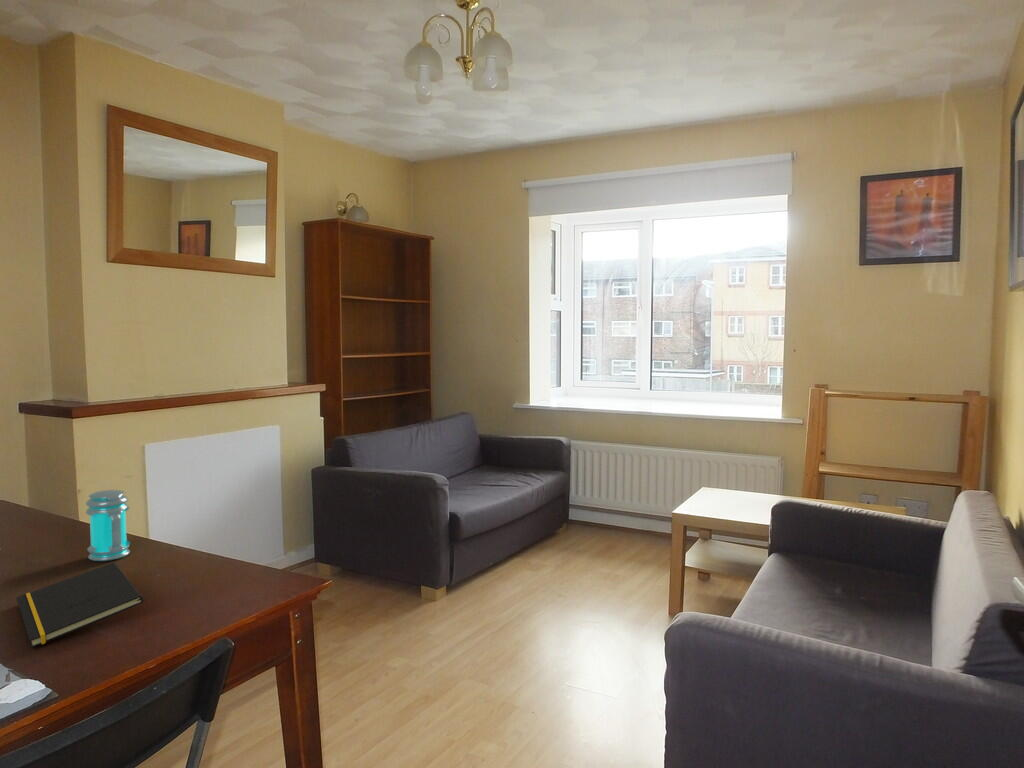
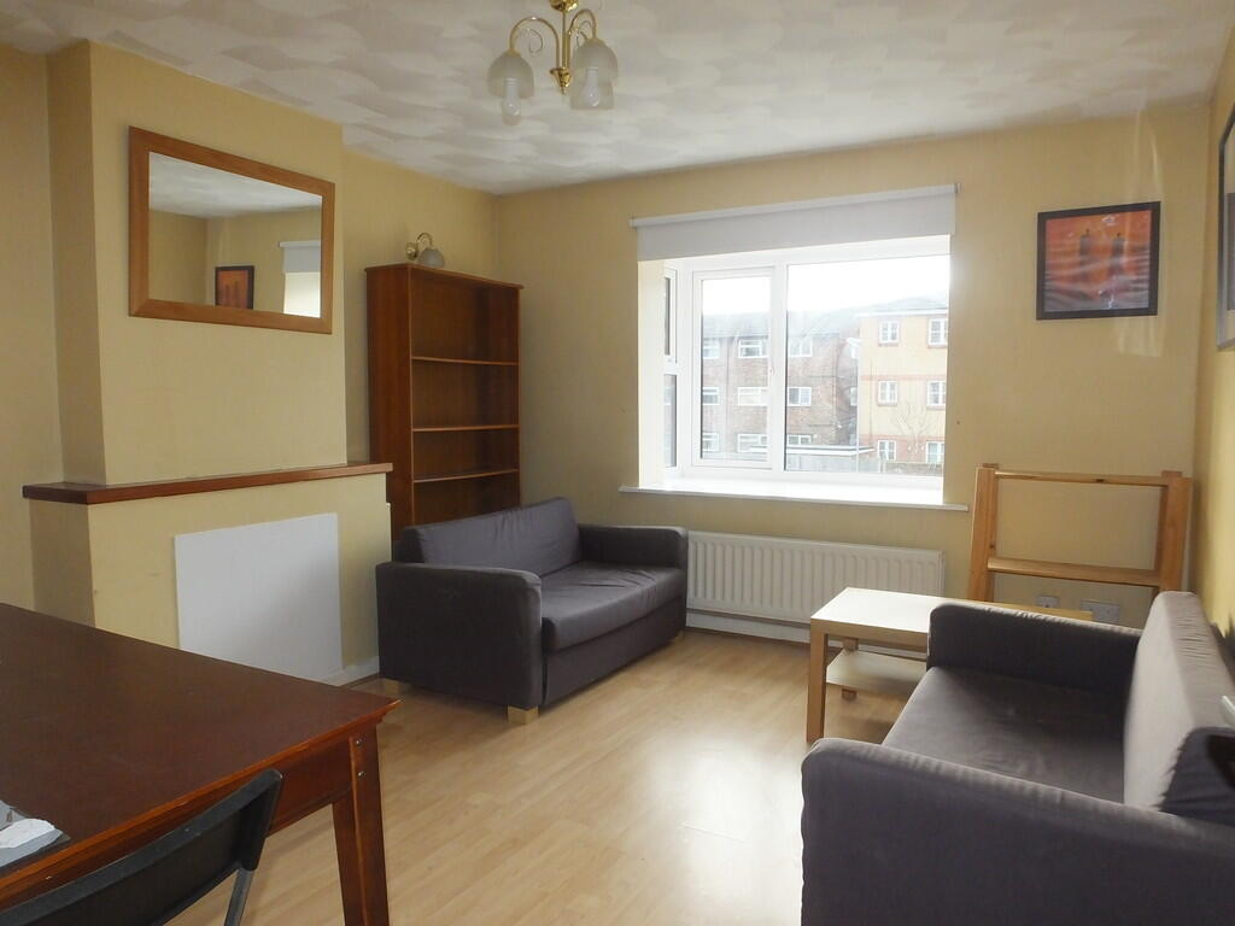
- jar (108, 523)
- notepad (77, 600)
